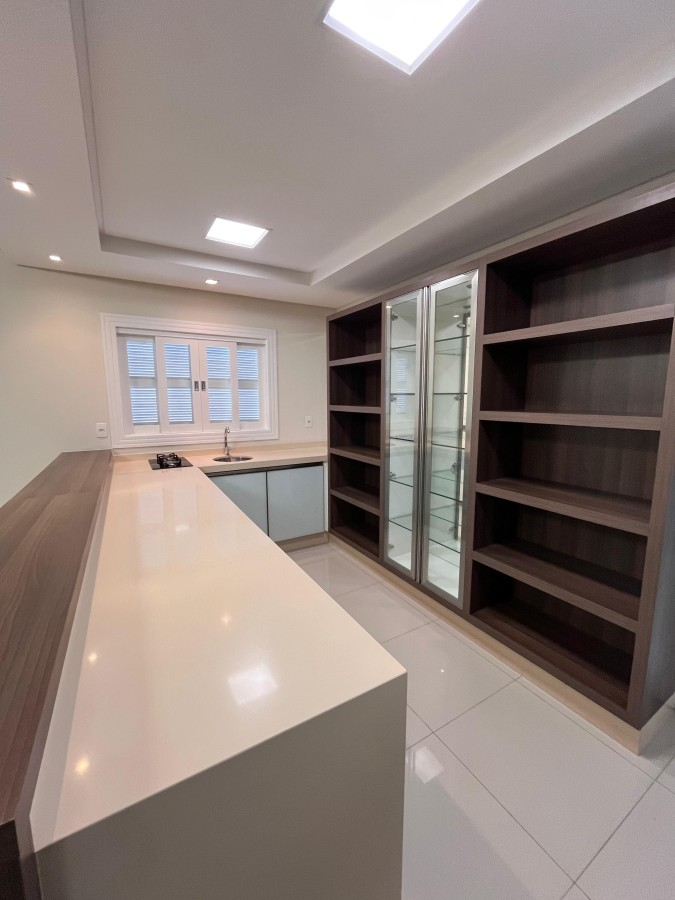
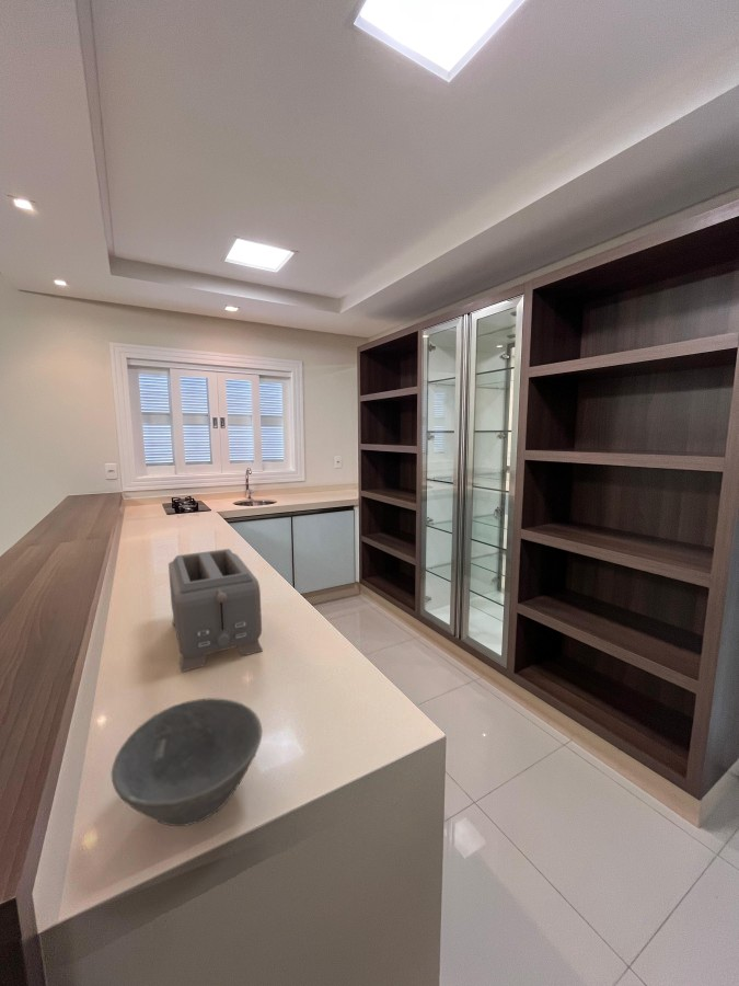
+ toaster (212, 601)
+ bowl (193, 770)
